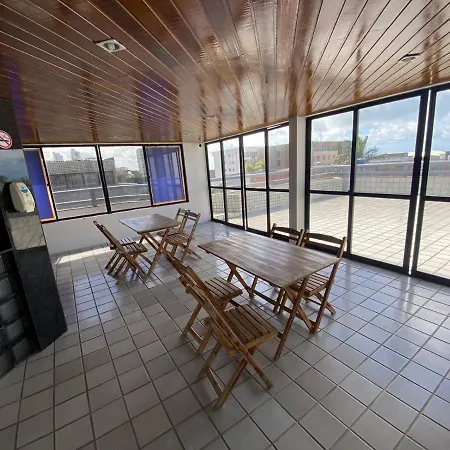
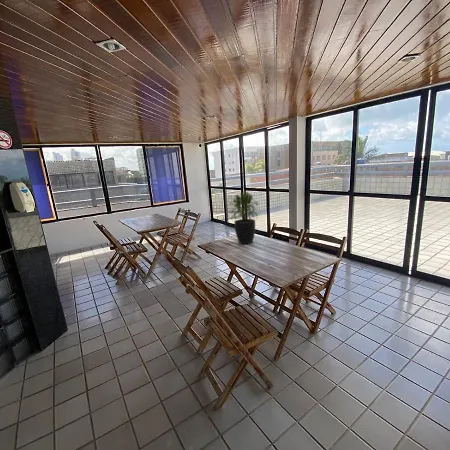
+ potted plant (245, 217)
